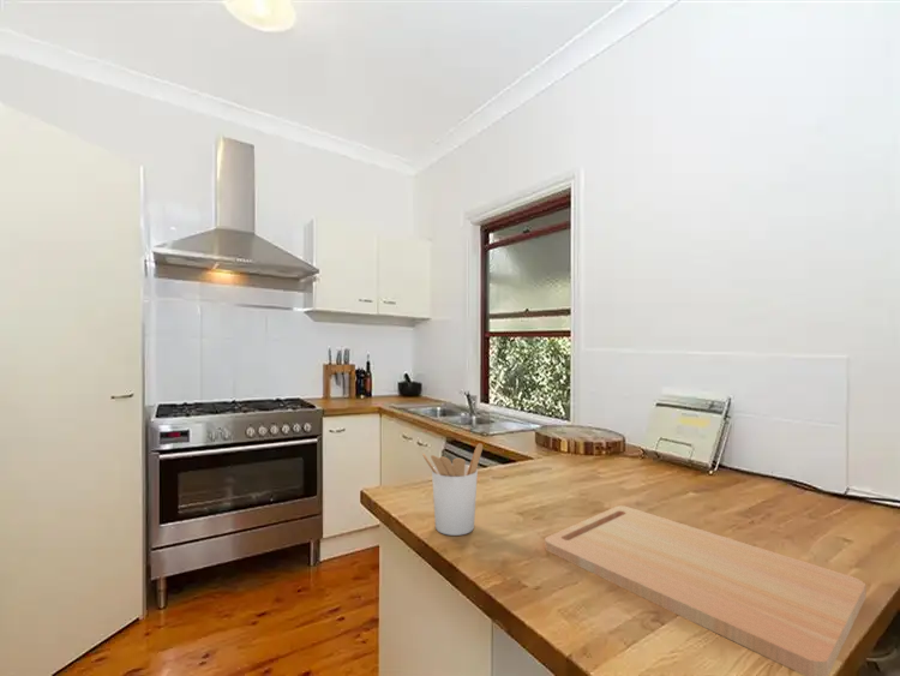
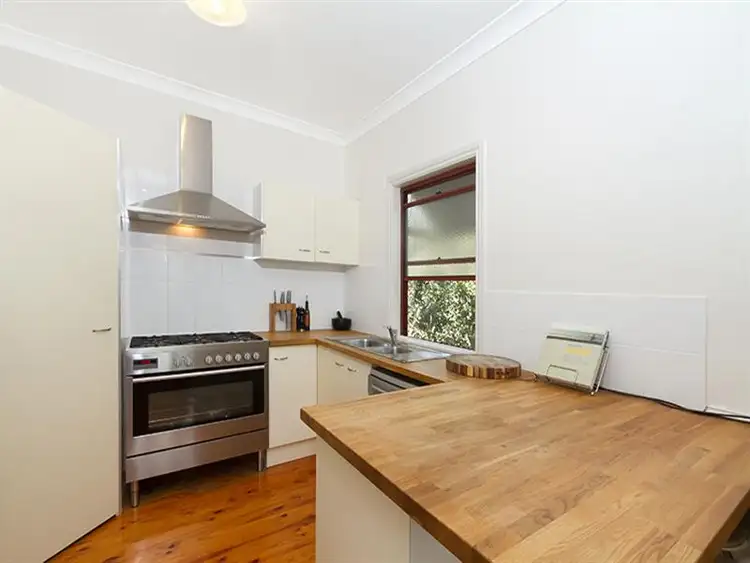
- utensil holder (452, 487)
- cutting board (688, 563)
